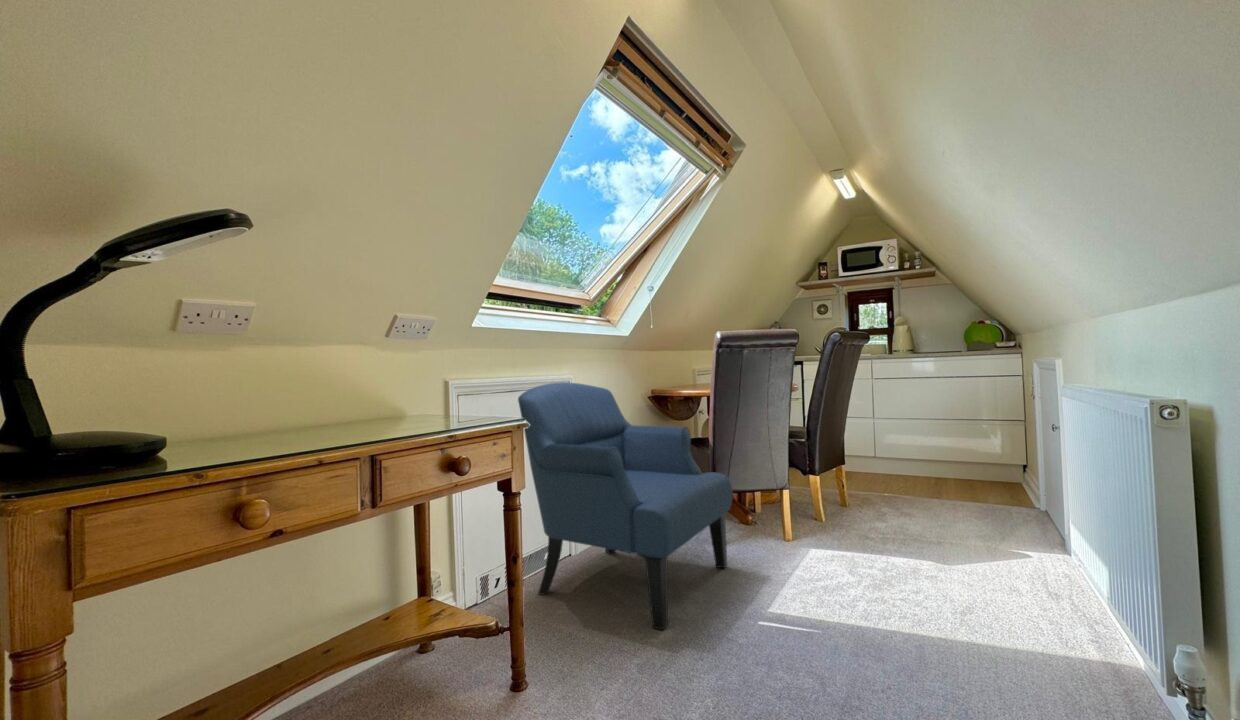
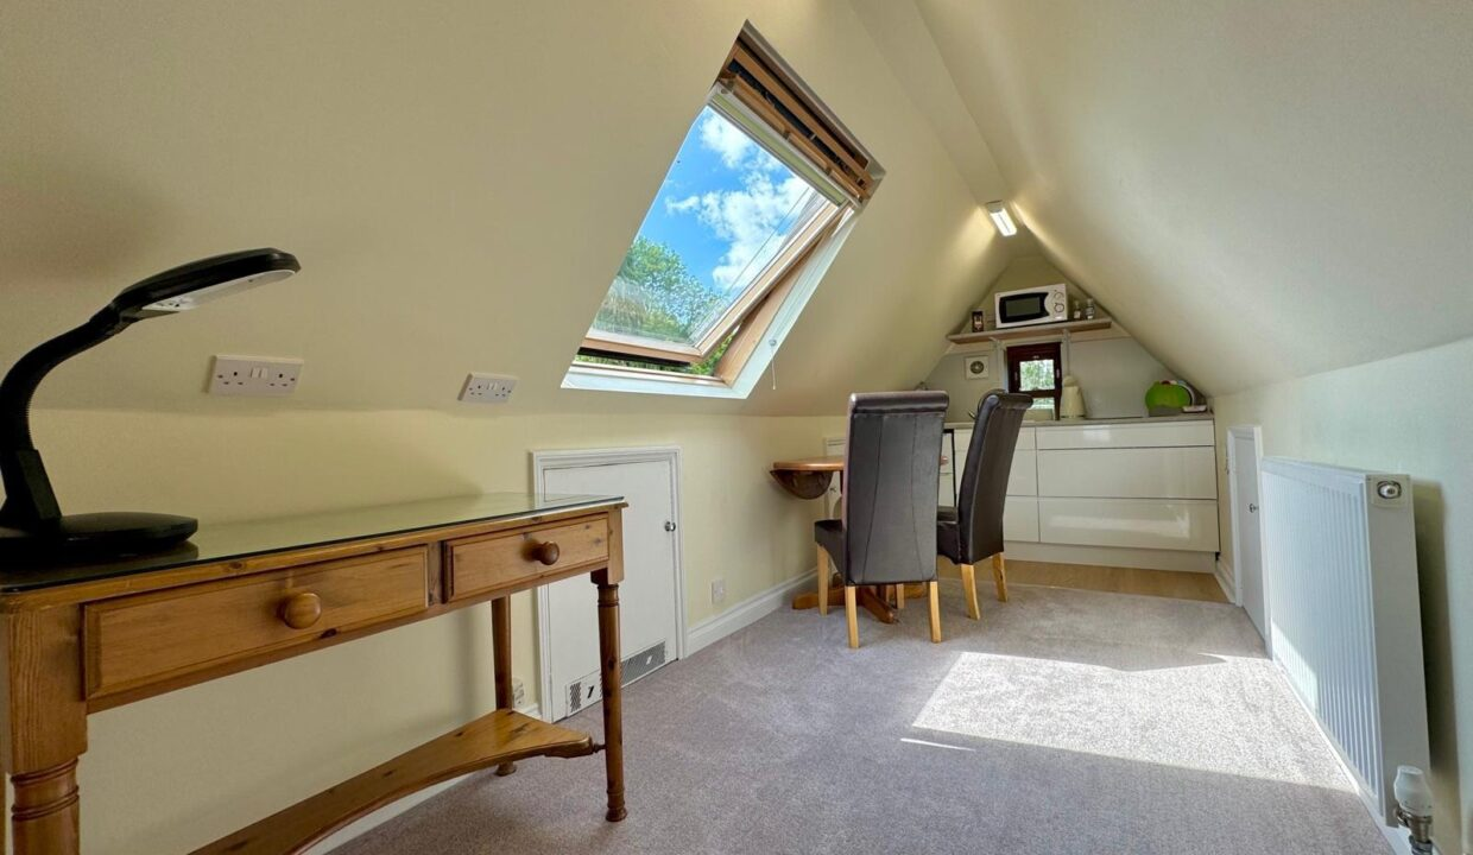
- chair (624, 480)
